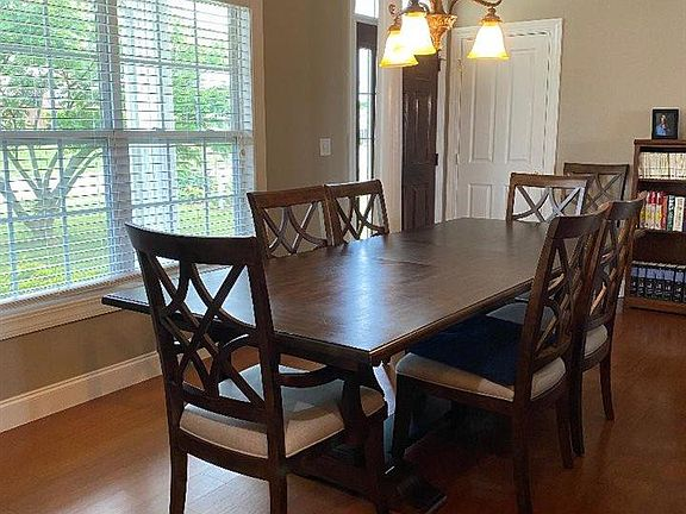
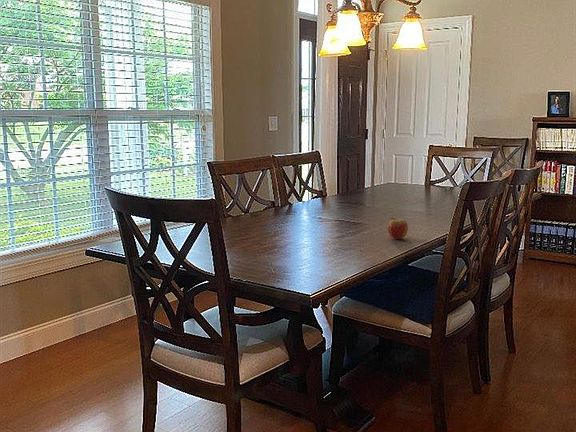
+ fruit (397, 228)
